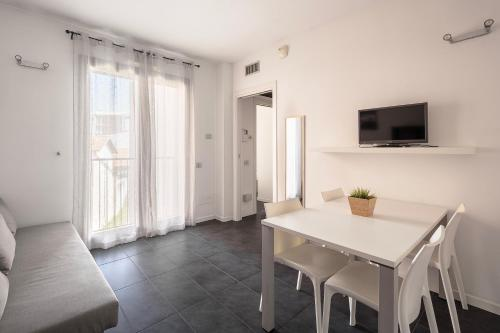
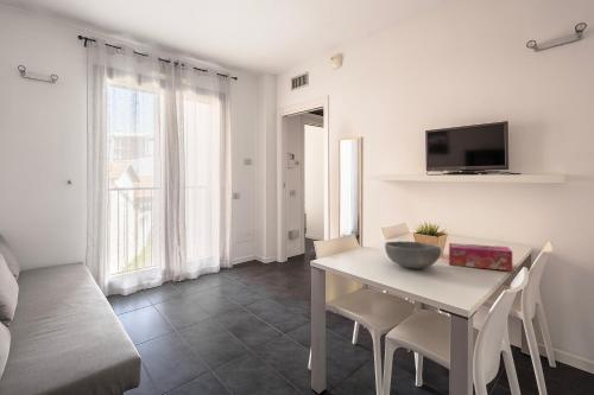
+ tissue box (478, 255)
+ bowl (411, 255)
